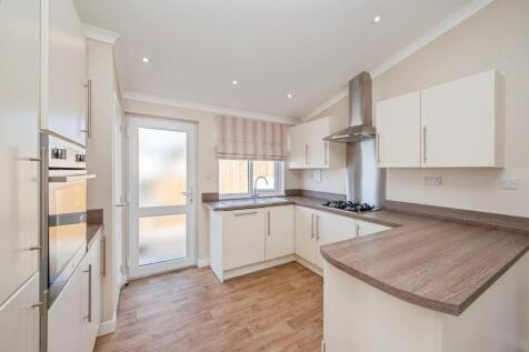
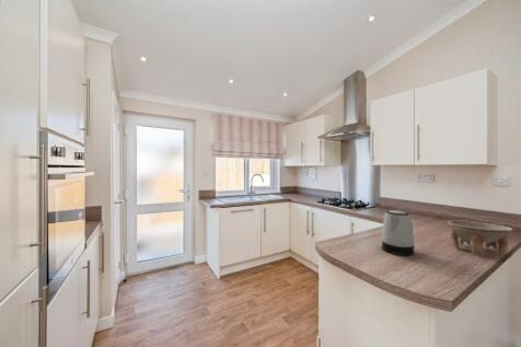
+ bowl (477, 236)
+ kettle (398, 230)
